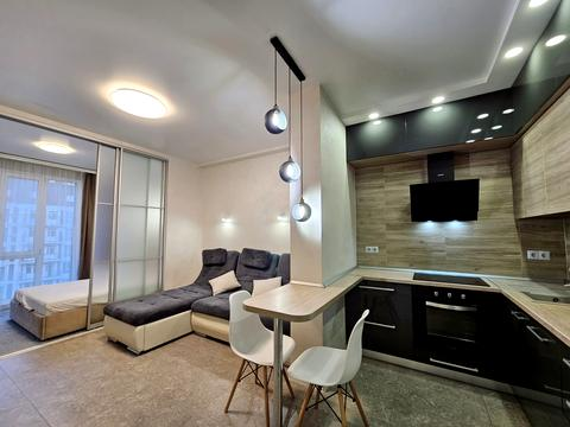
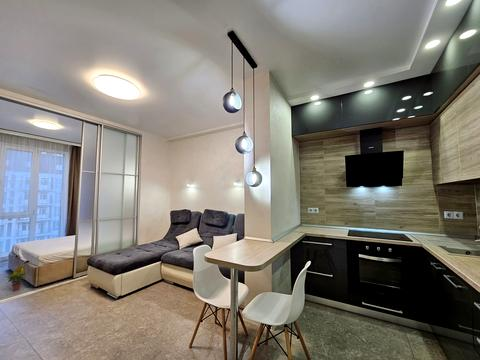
+ potted plant (17, 277)
